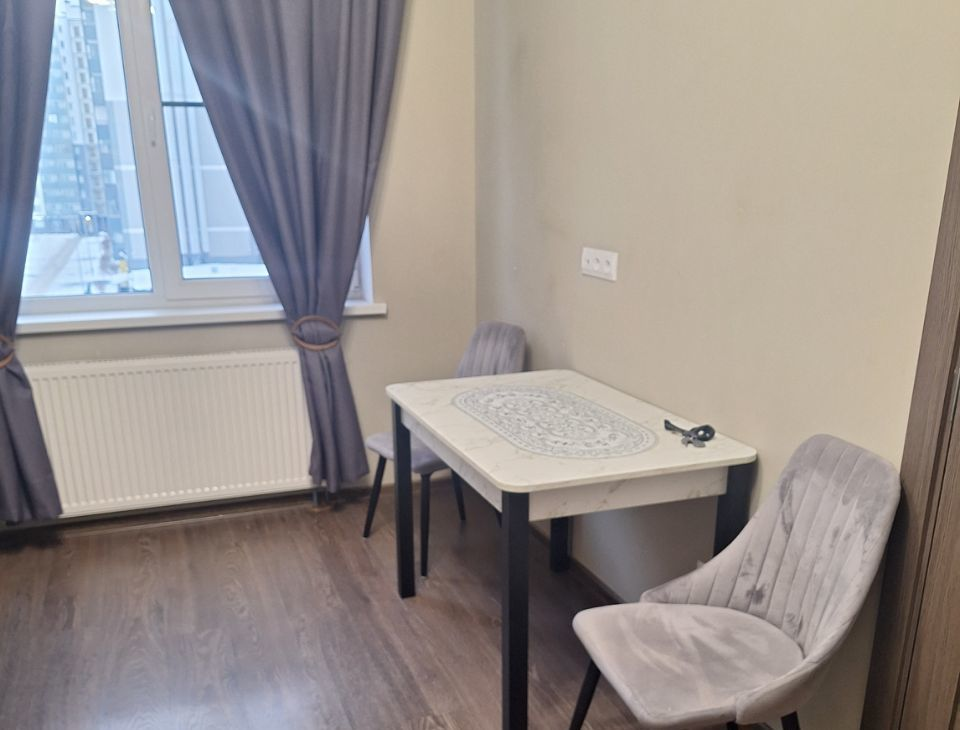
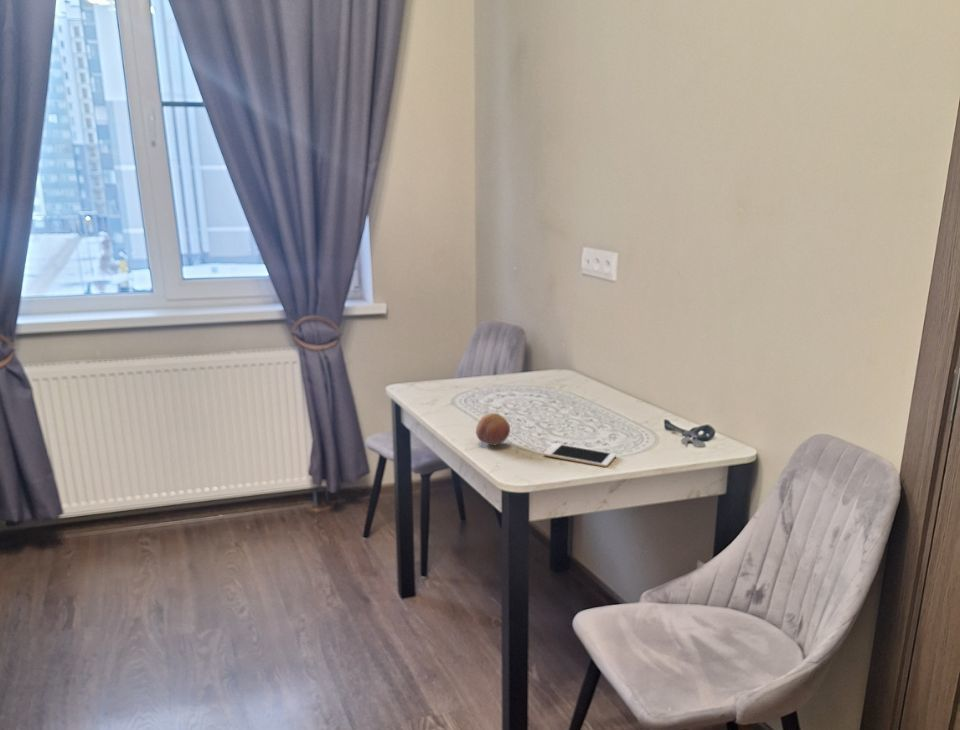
+ cell phone (579, 454)
+ fruit (492, 428)
